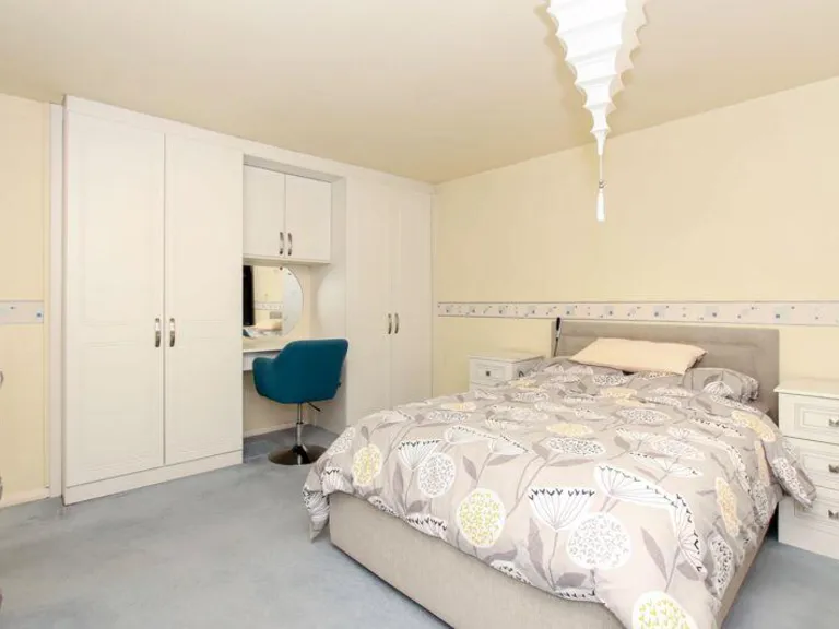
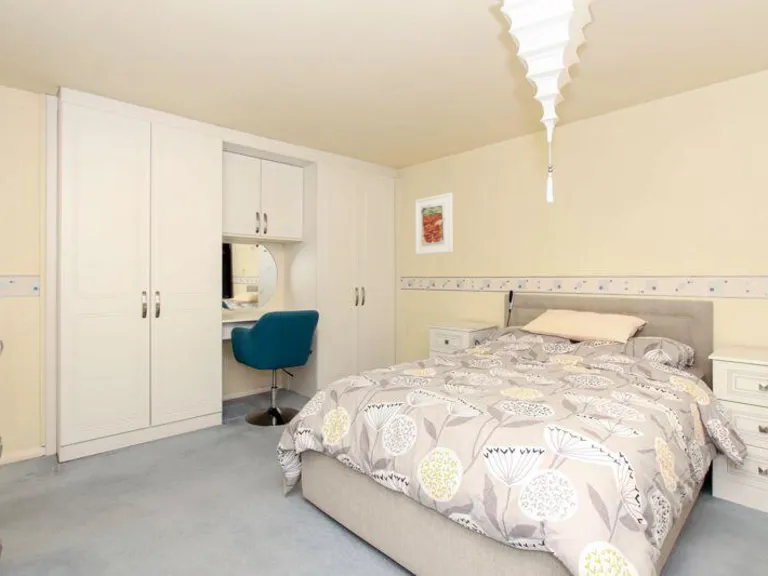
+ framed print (433, 225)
